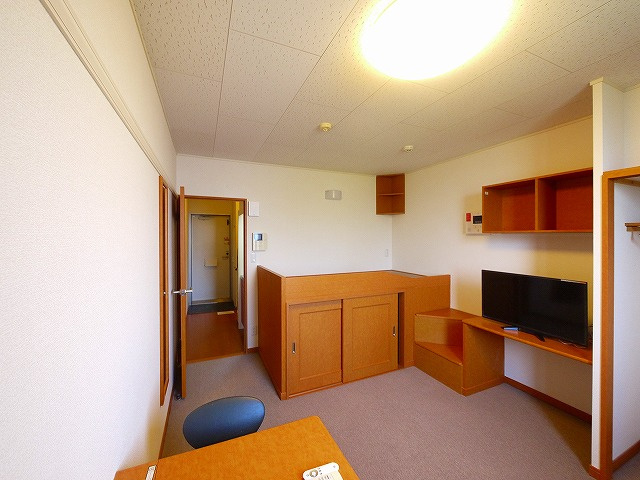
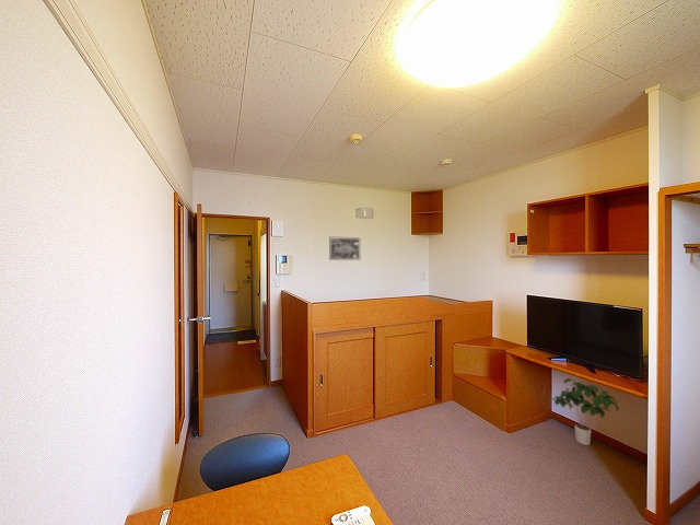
+ wall art (345, 248)
+ potted plant (582, 411)
